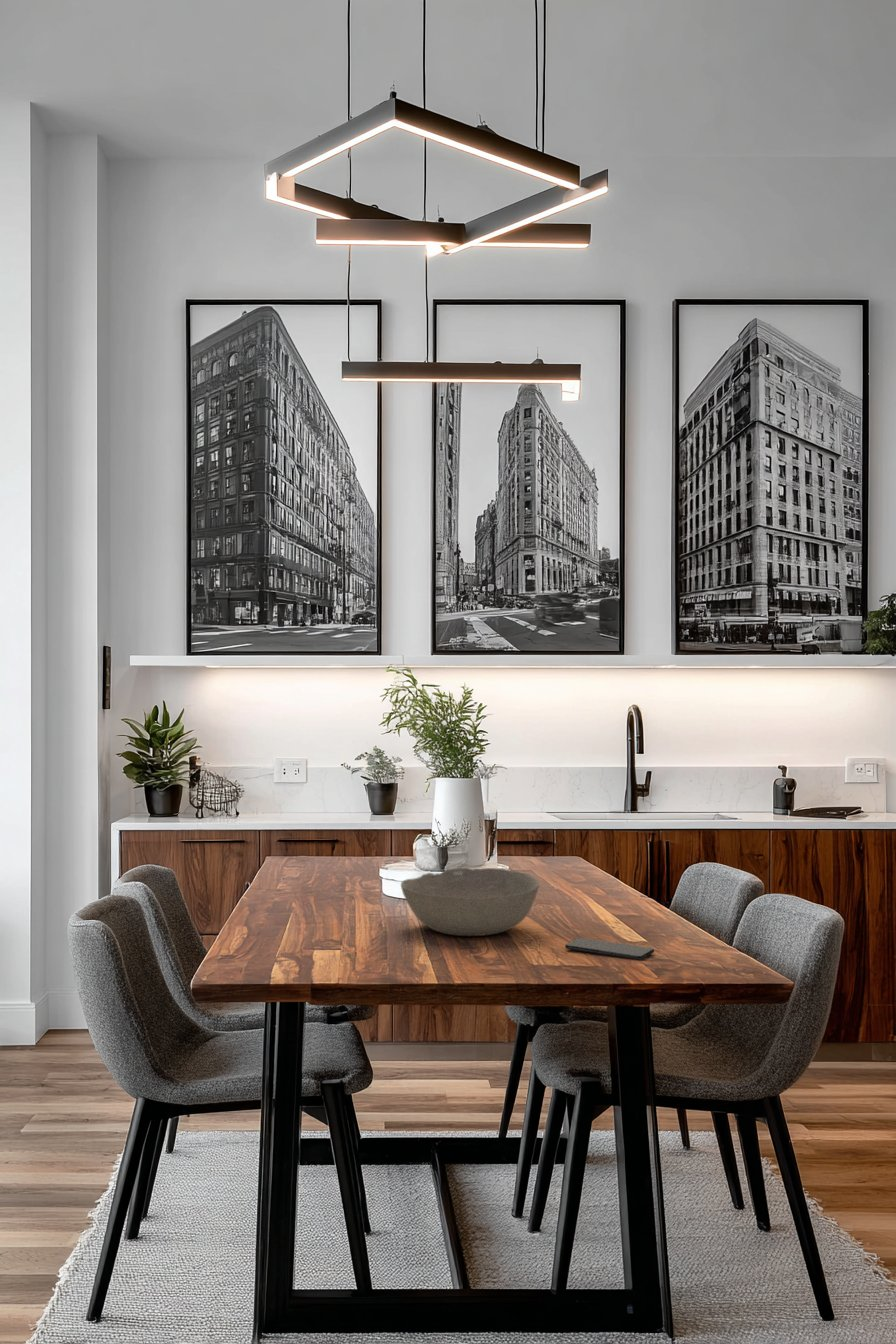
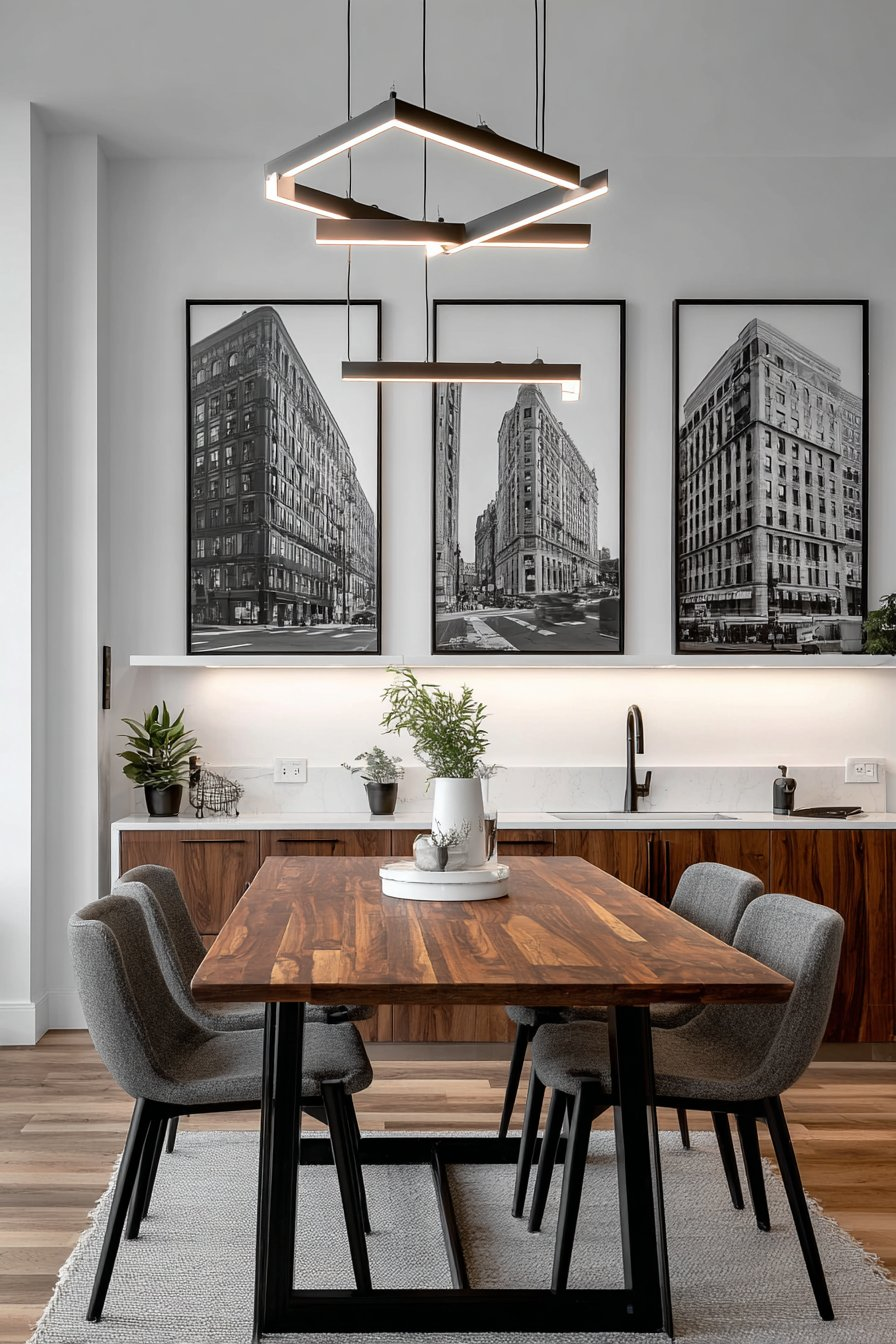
- bowl (470, 904)
- smartphone (609, 948)
